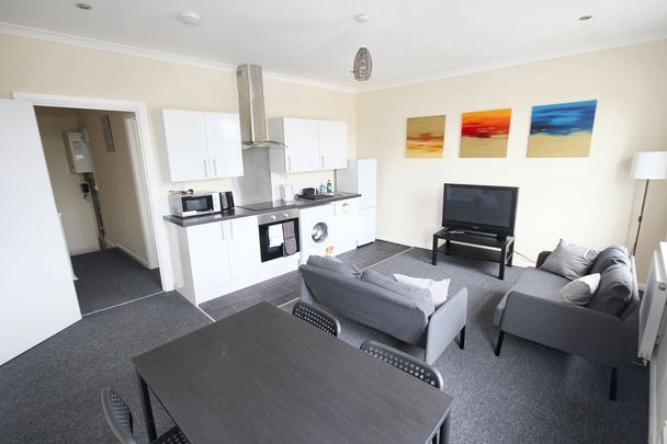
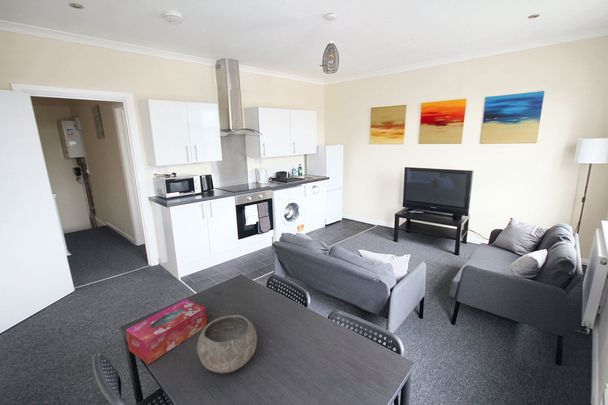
+ bowl (228, 344)
+ tissue box (169, 327)
